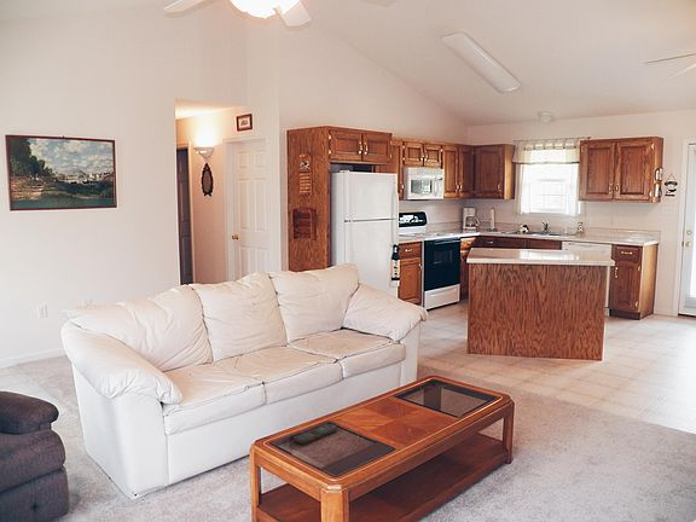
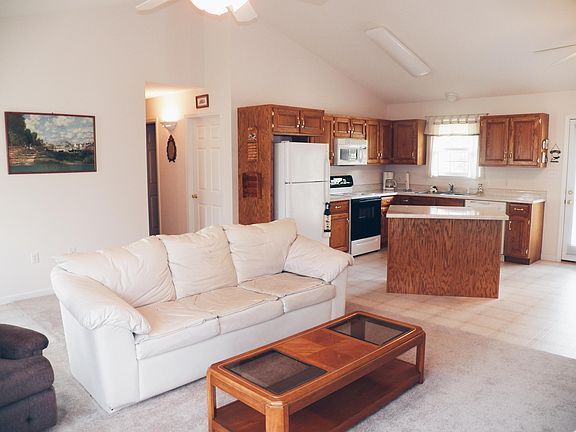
- remote control (315, 433)
